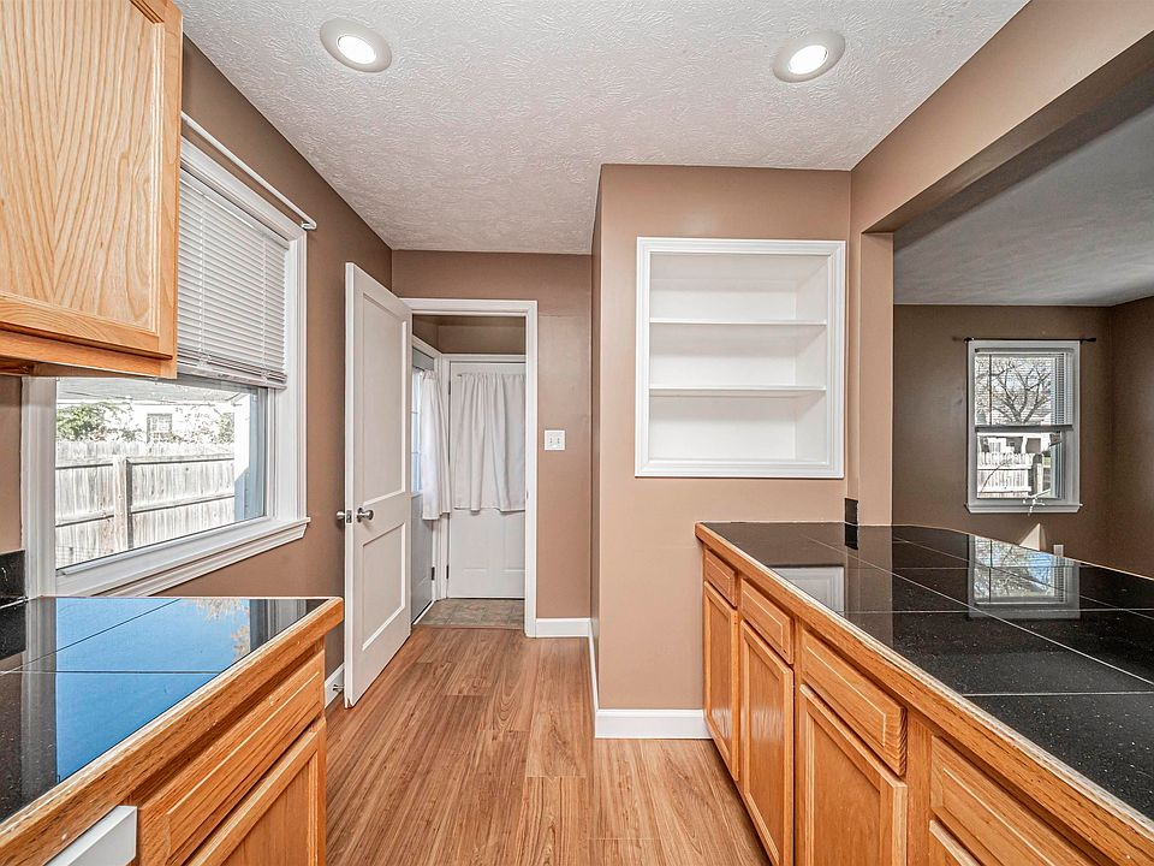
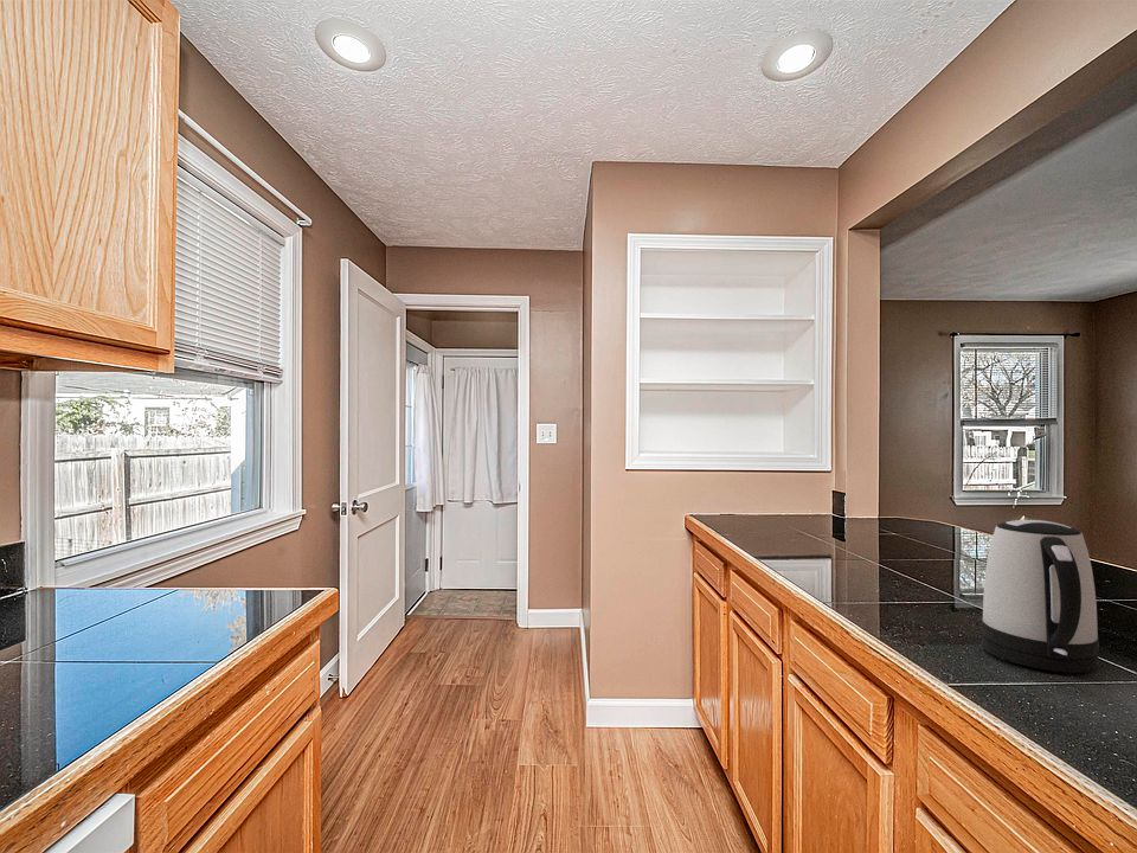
+ kettle (1042, 591)
